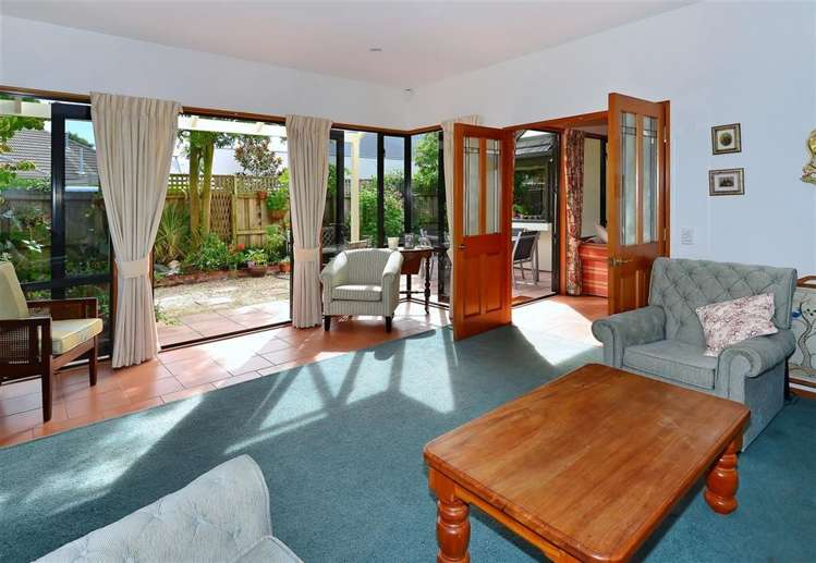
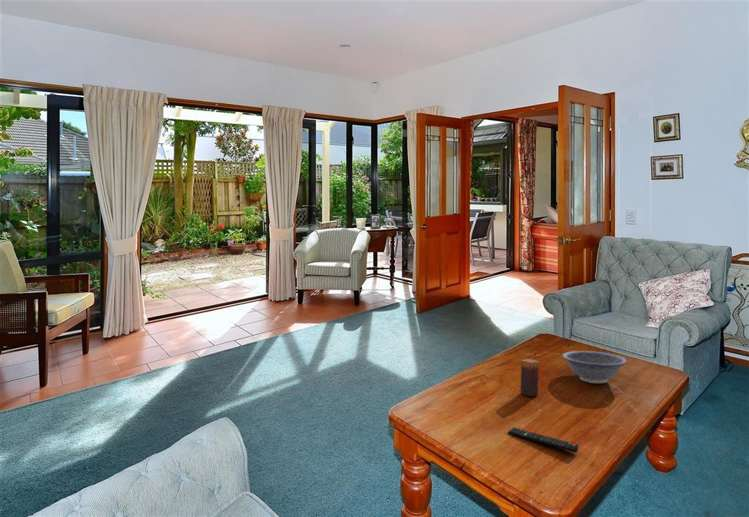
+ decorative bowl (593, 368)
+ remote control (542, 440)
+ candle (529, 377)
